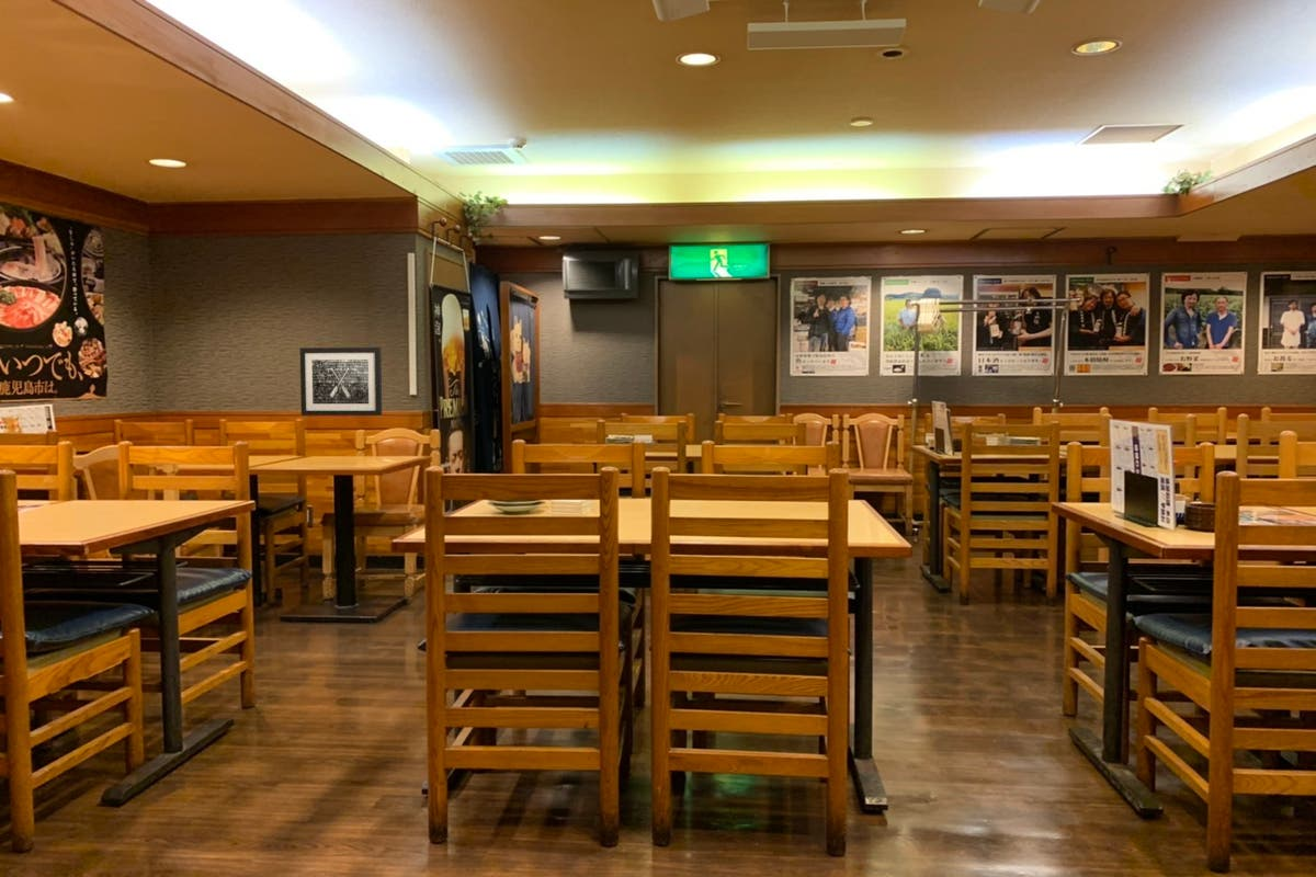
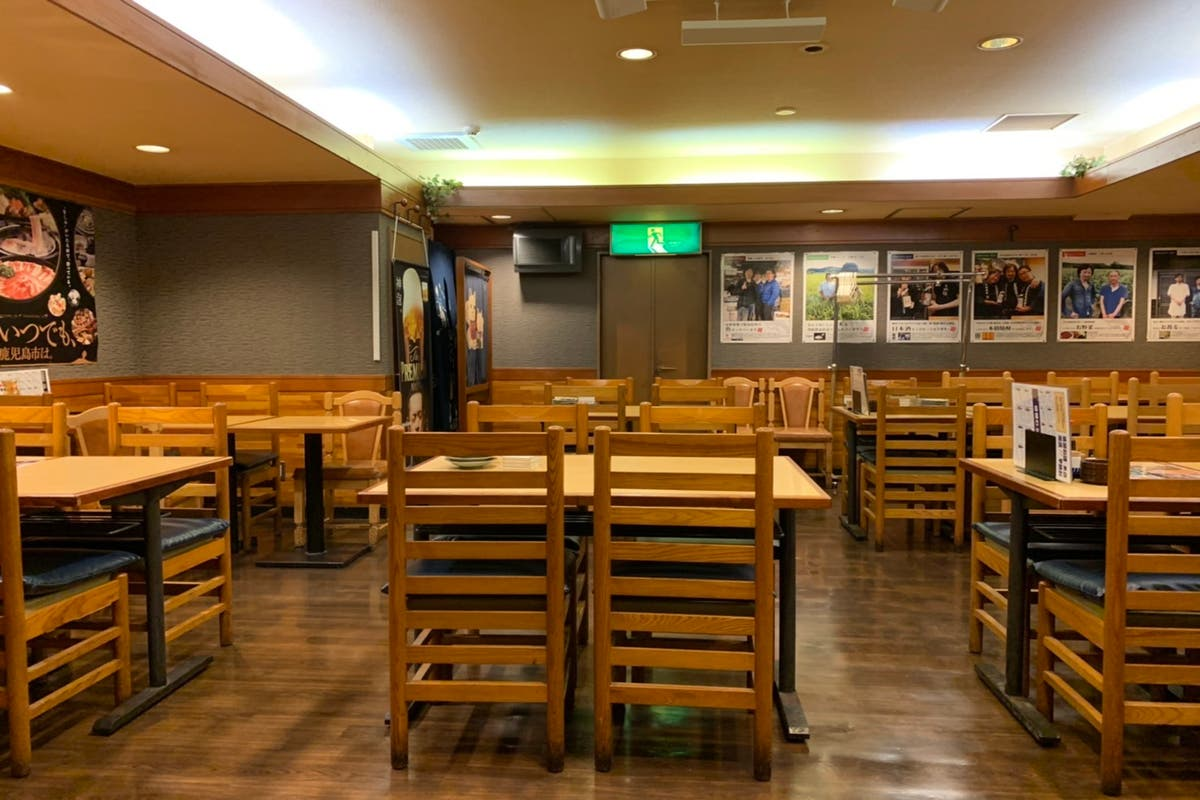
- wall art (340, 381)
